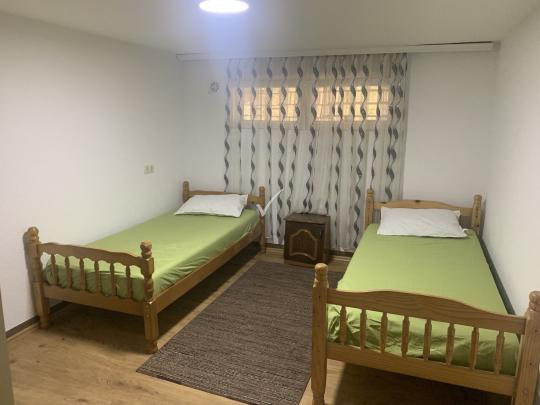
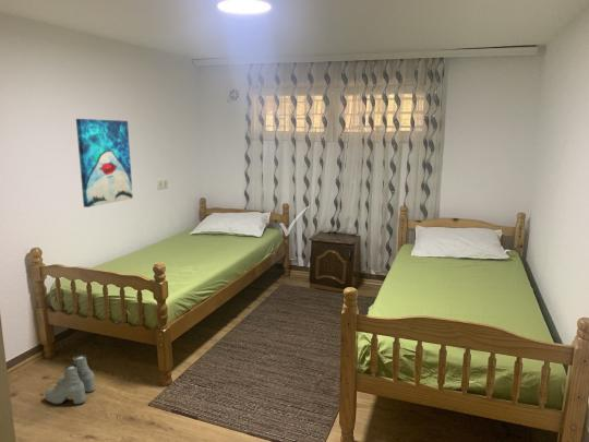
+ boots (69, 378)
+ wall art (106, 162)
